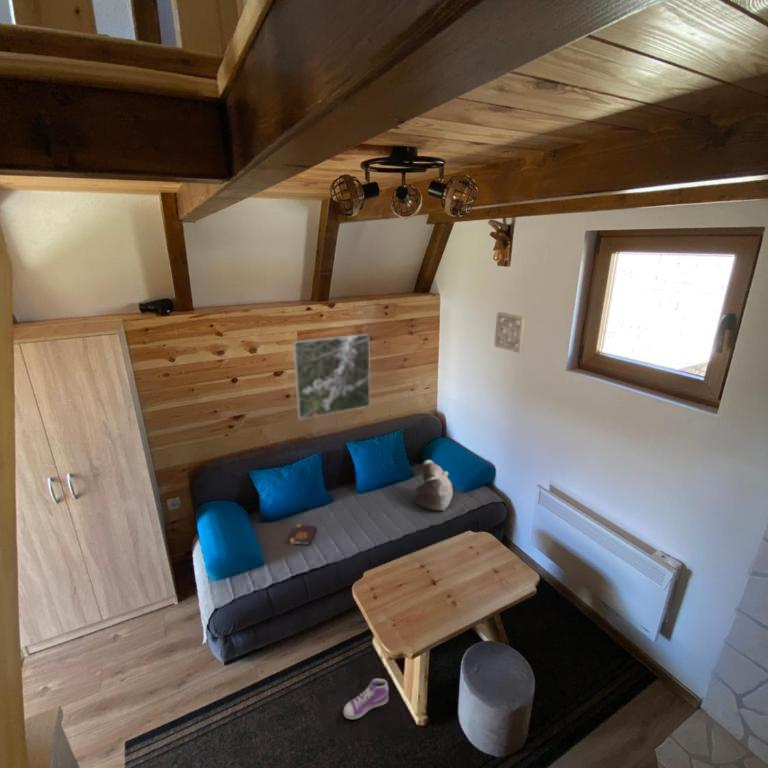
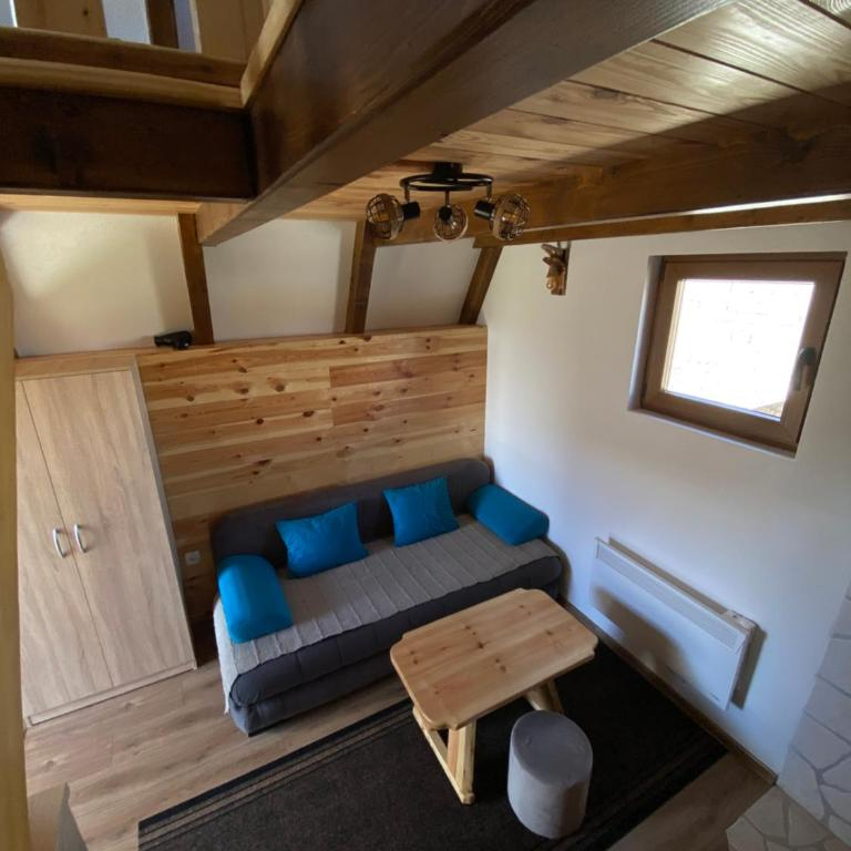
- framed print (334, 375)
- sneaker (365, 695)
- stuffed animal (432, 484)
- book (303, 534)
- wall ornament (509, 332)
